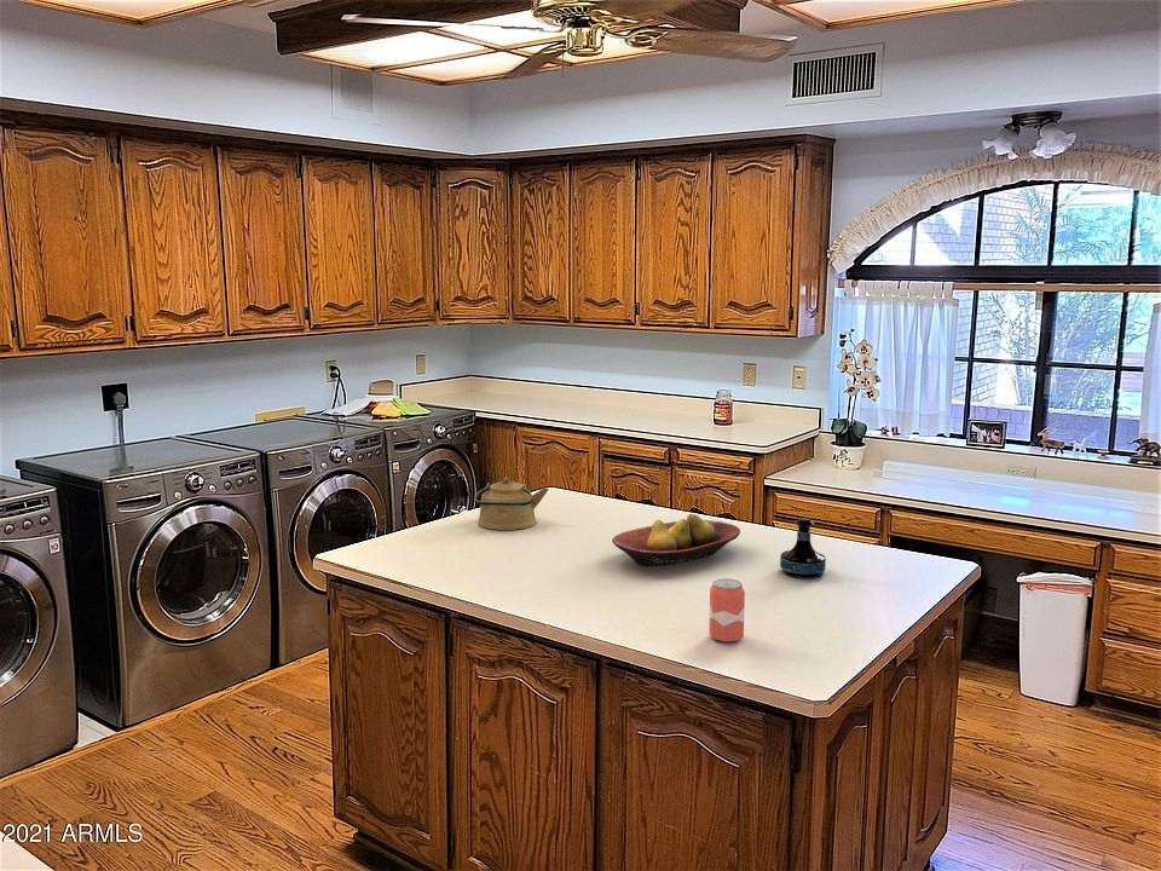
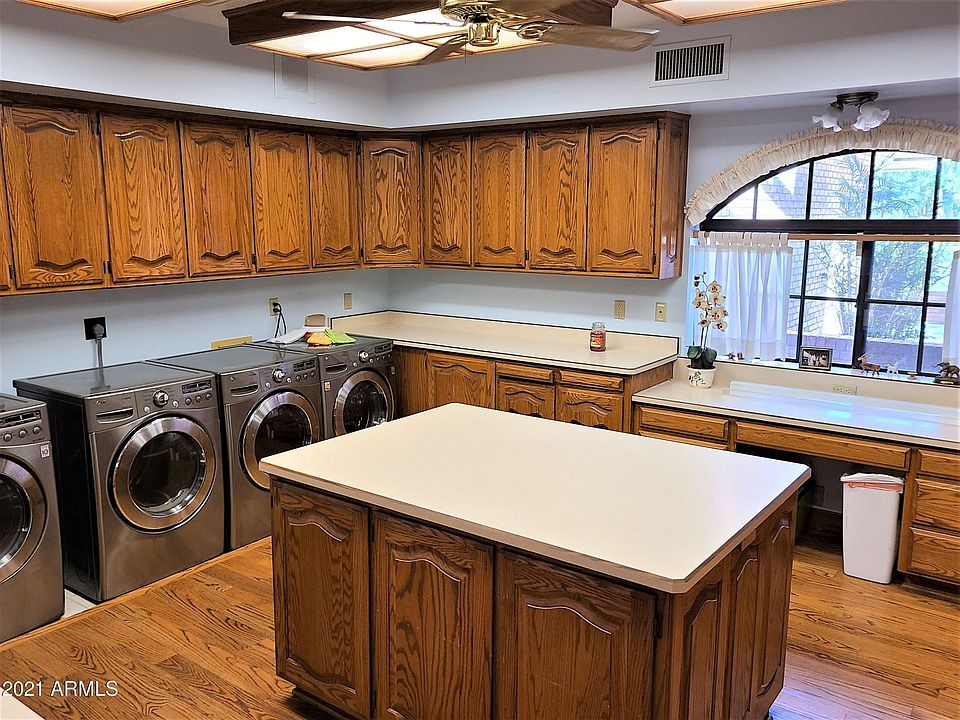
- tequila bottle (803, 546)
- soda can (727, 610)
- kettle (513, 500)
- fruit bowl (676, 536)
